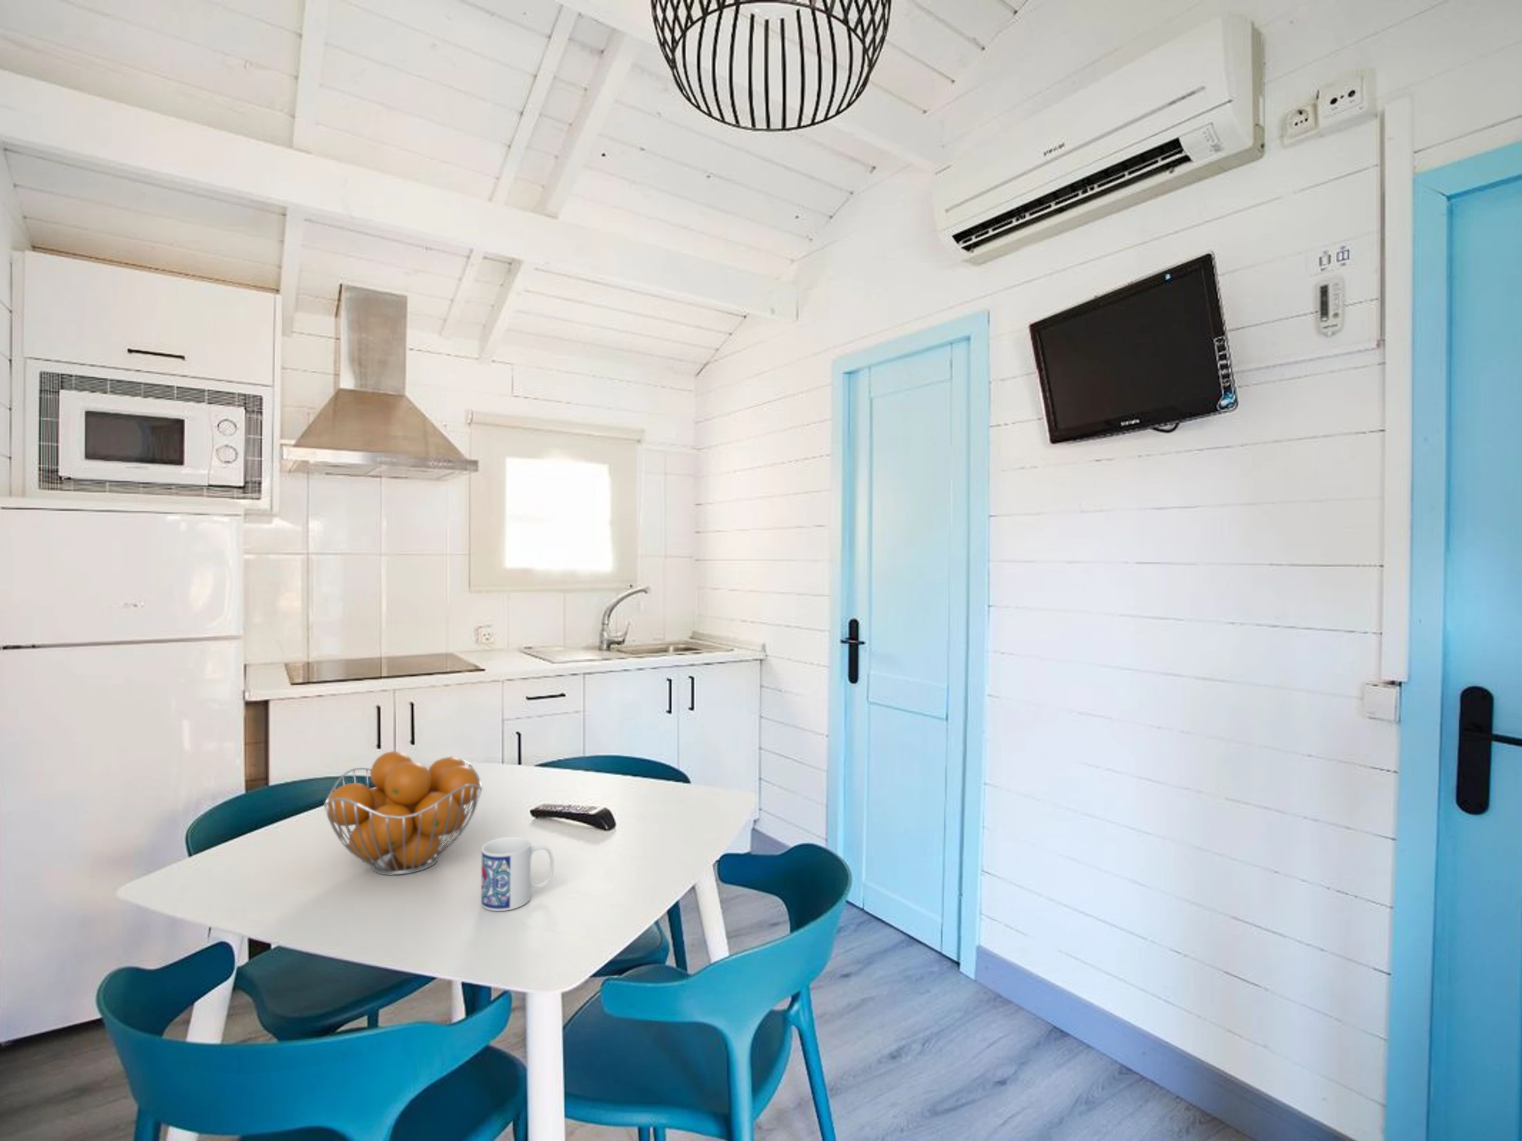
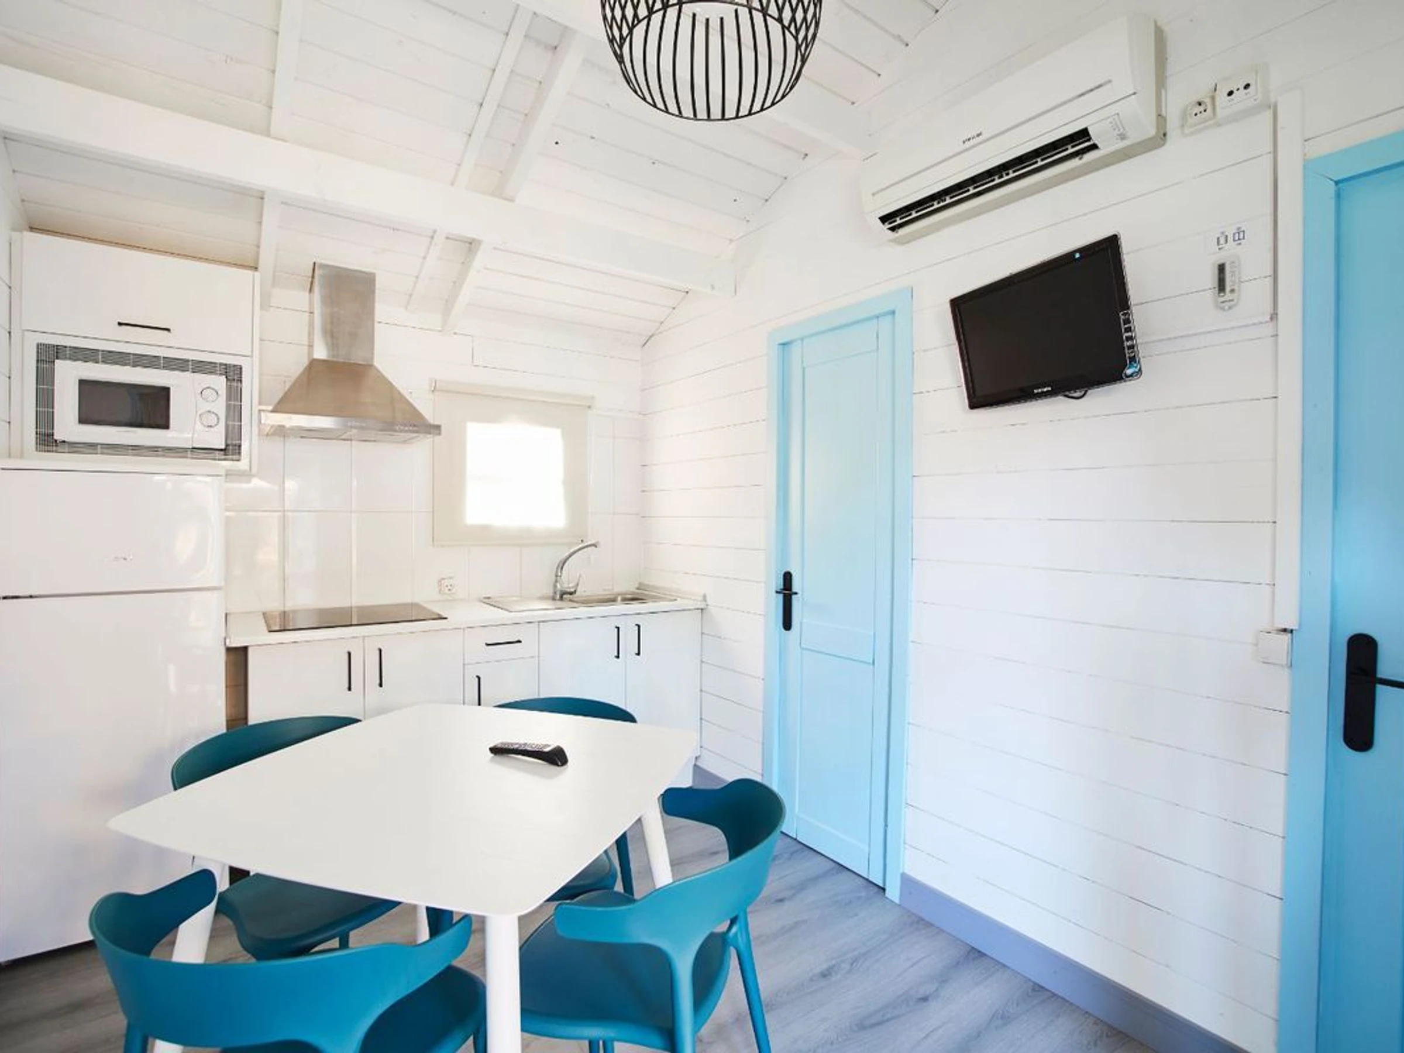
- fruit basket (406, 809)
- mug (518, 870)
